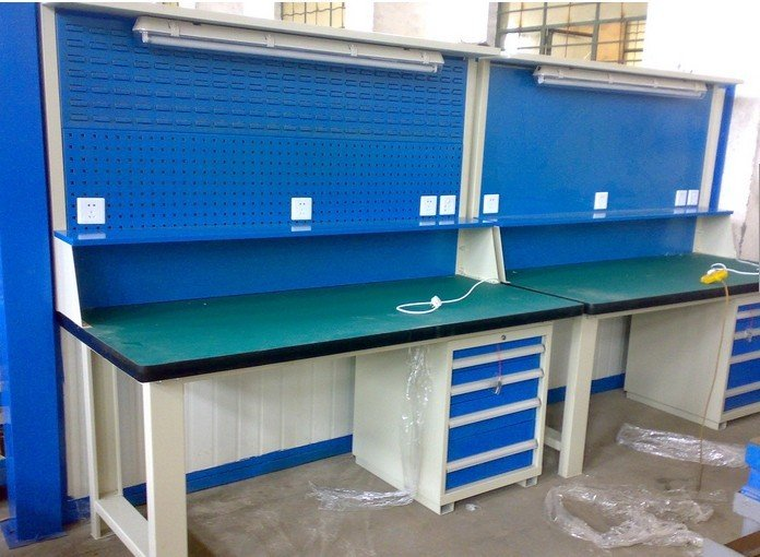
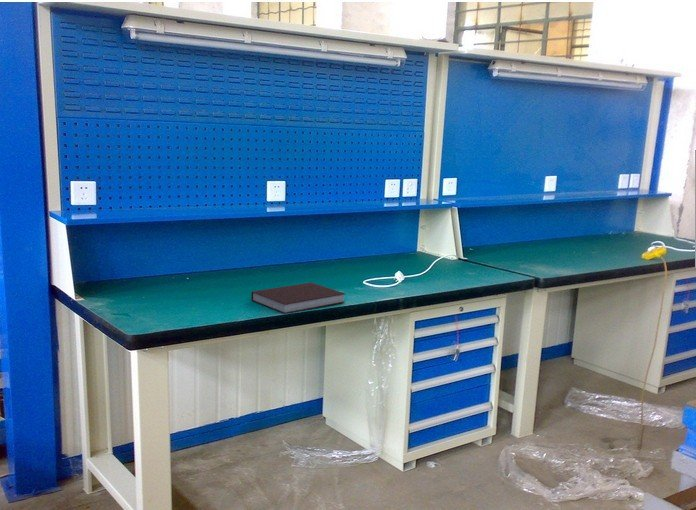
+ notebook (298, 296)
